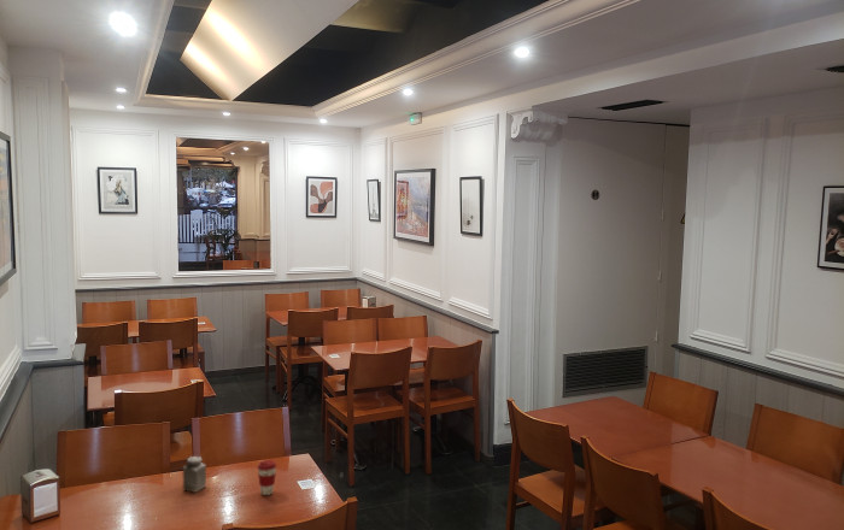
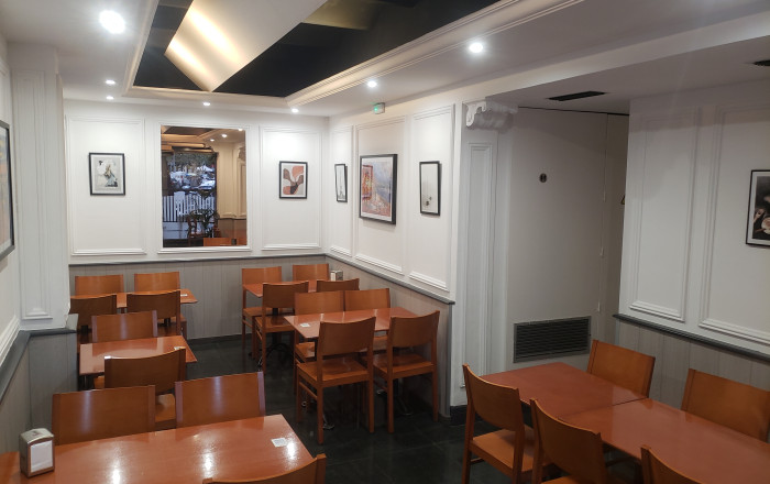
- coffee cup (266, 477)
- salt shaker (194, 472)
